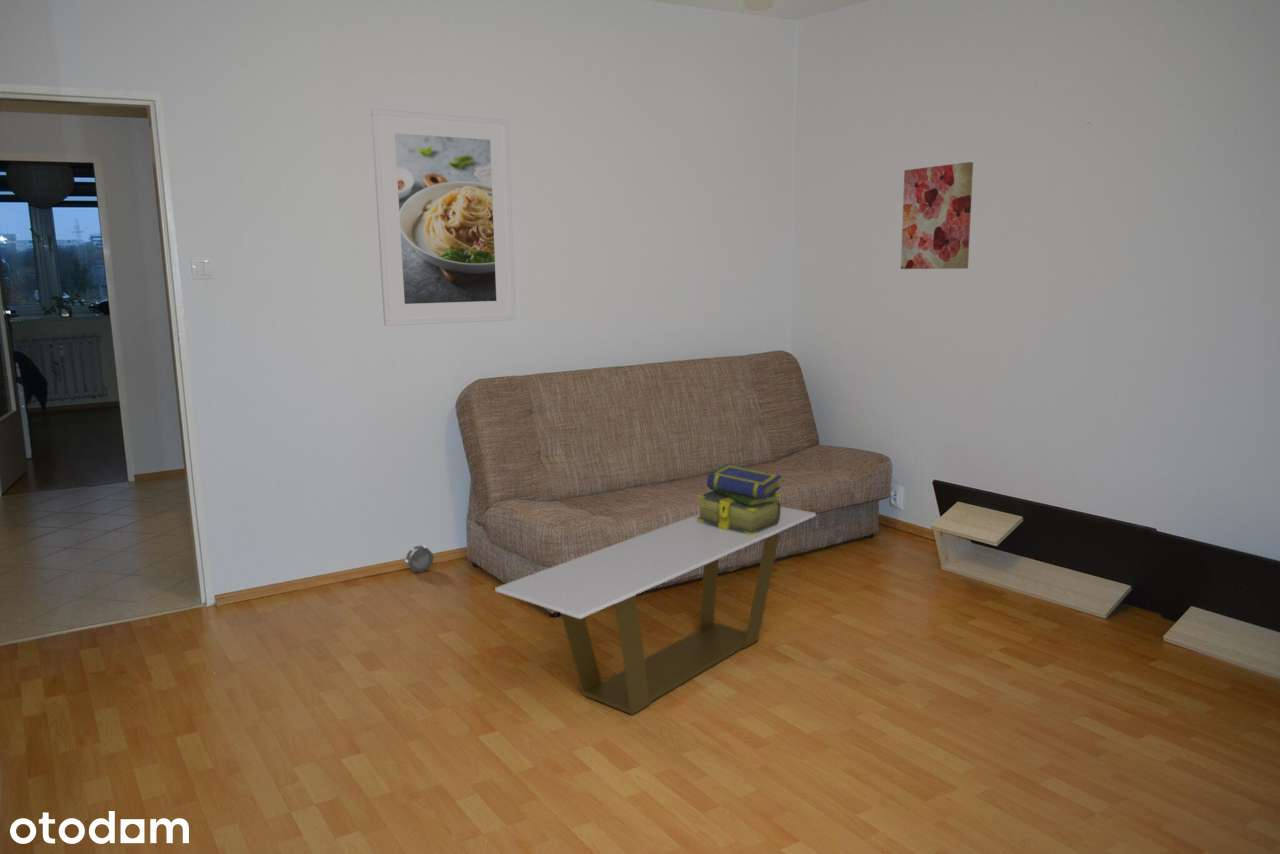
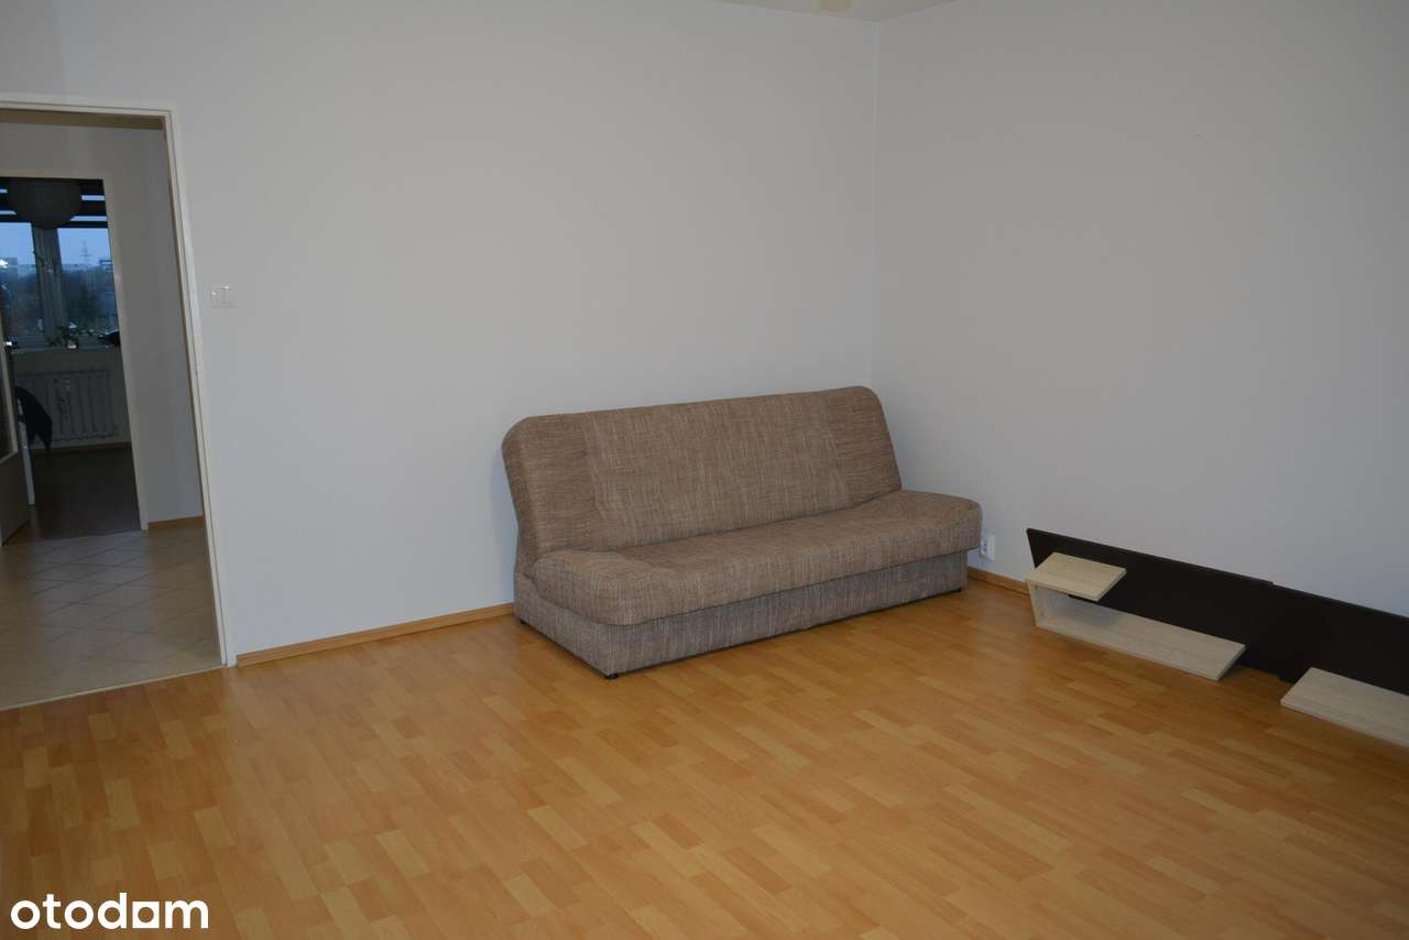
- coffee table (700, 608)
- wall art (935, 218)
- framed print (447, 220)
- speaker (419, 559)
- stack of books (742, 497)
